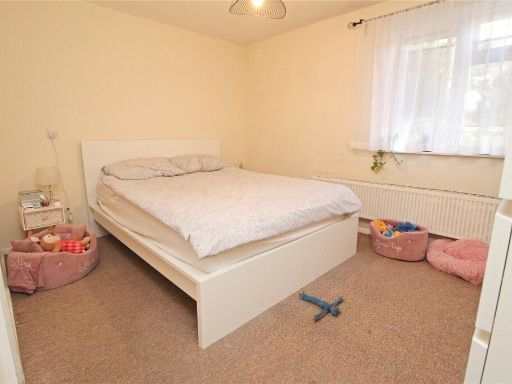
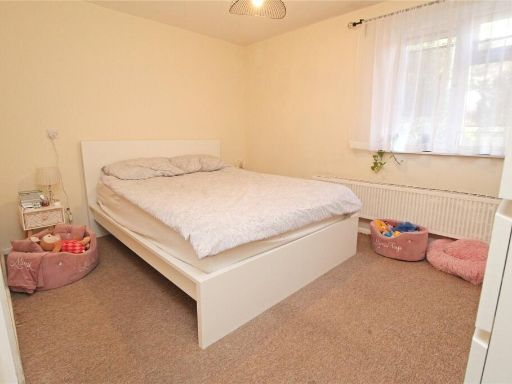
- plush toy (318, 302)
